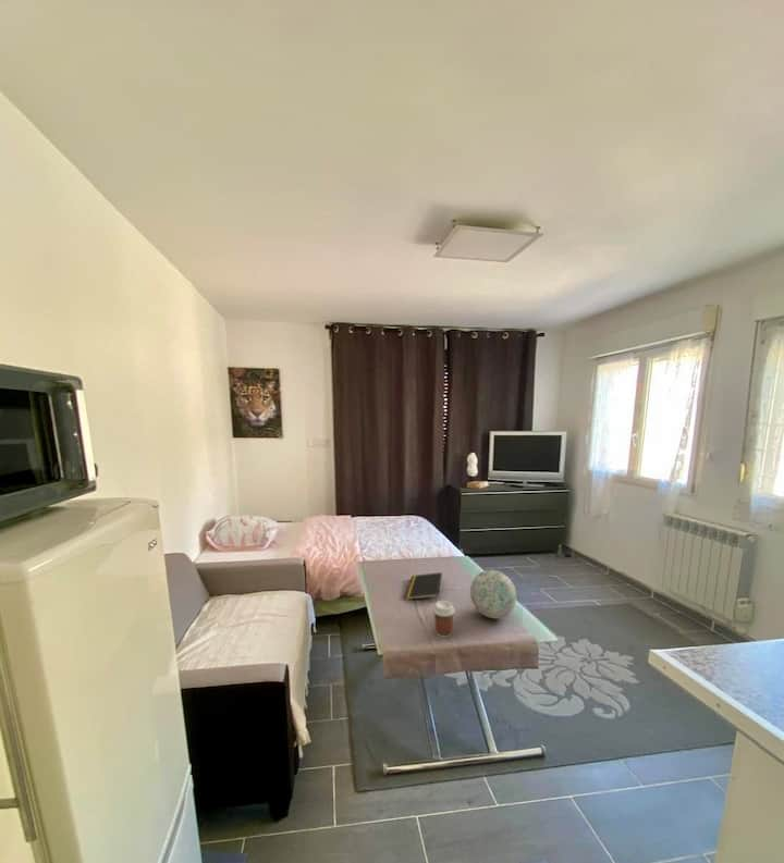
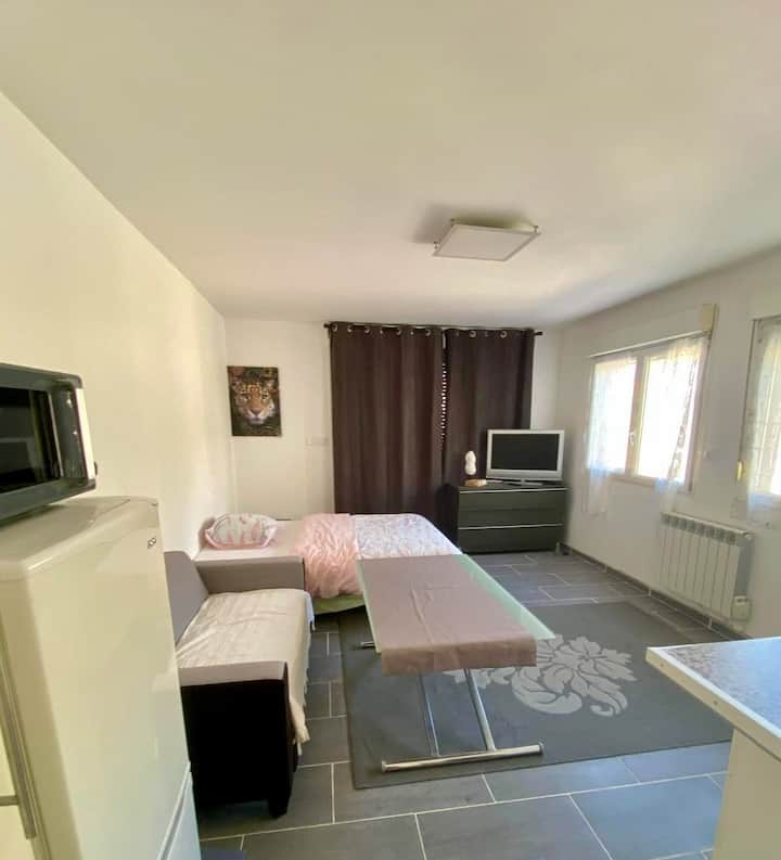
- notepad (424, 585)
- coffee cup (443, 618)
- decorative ball (492, 593)
